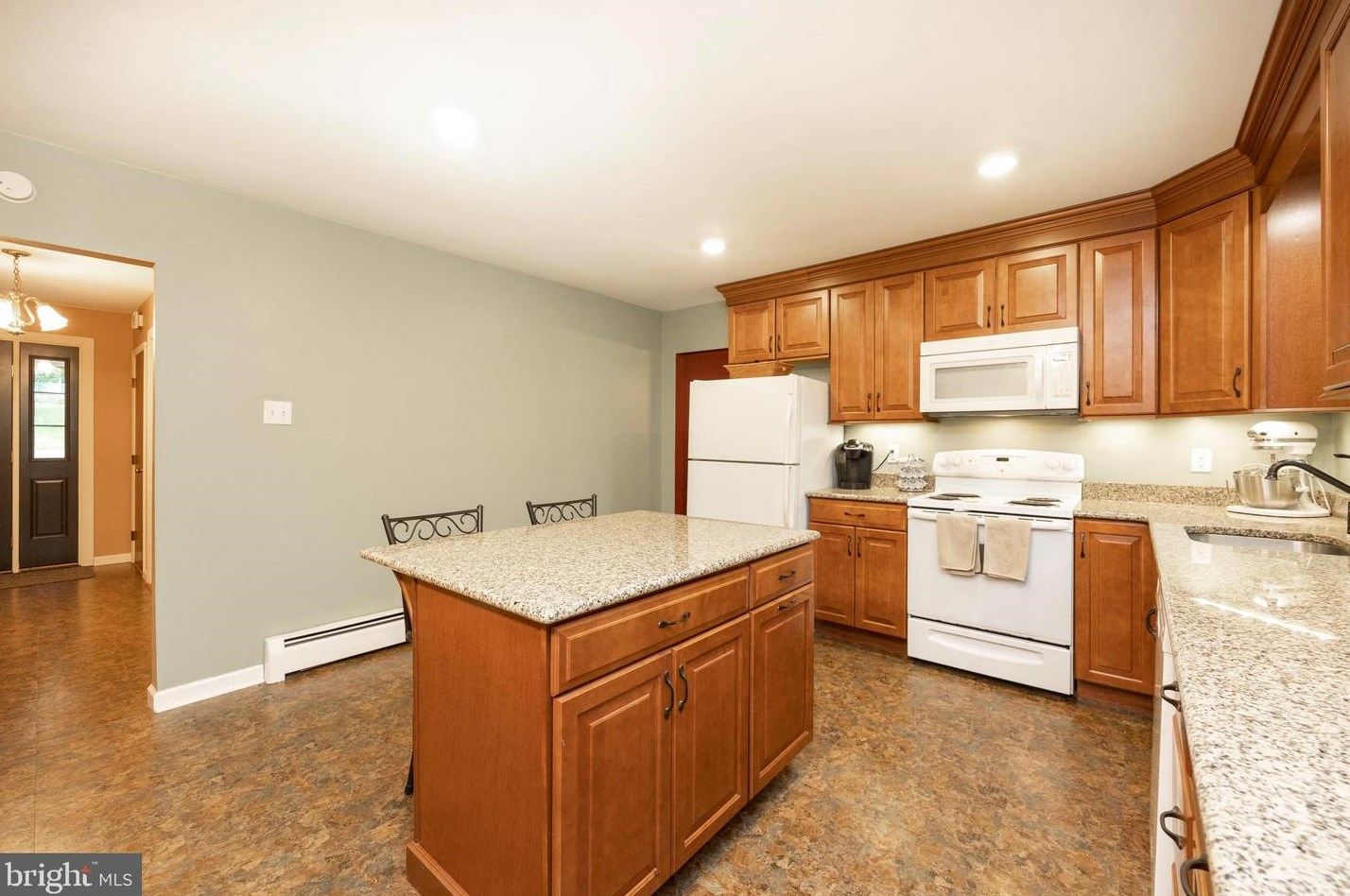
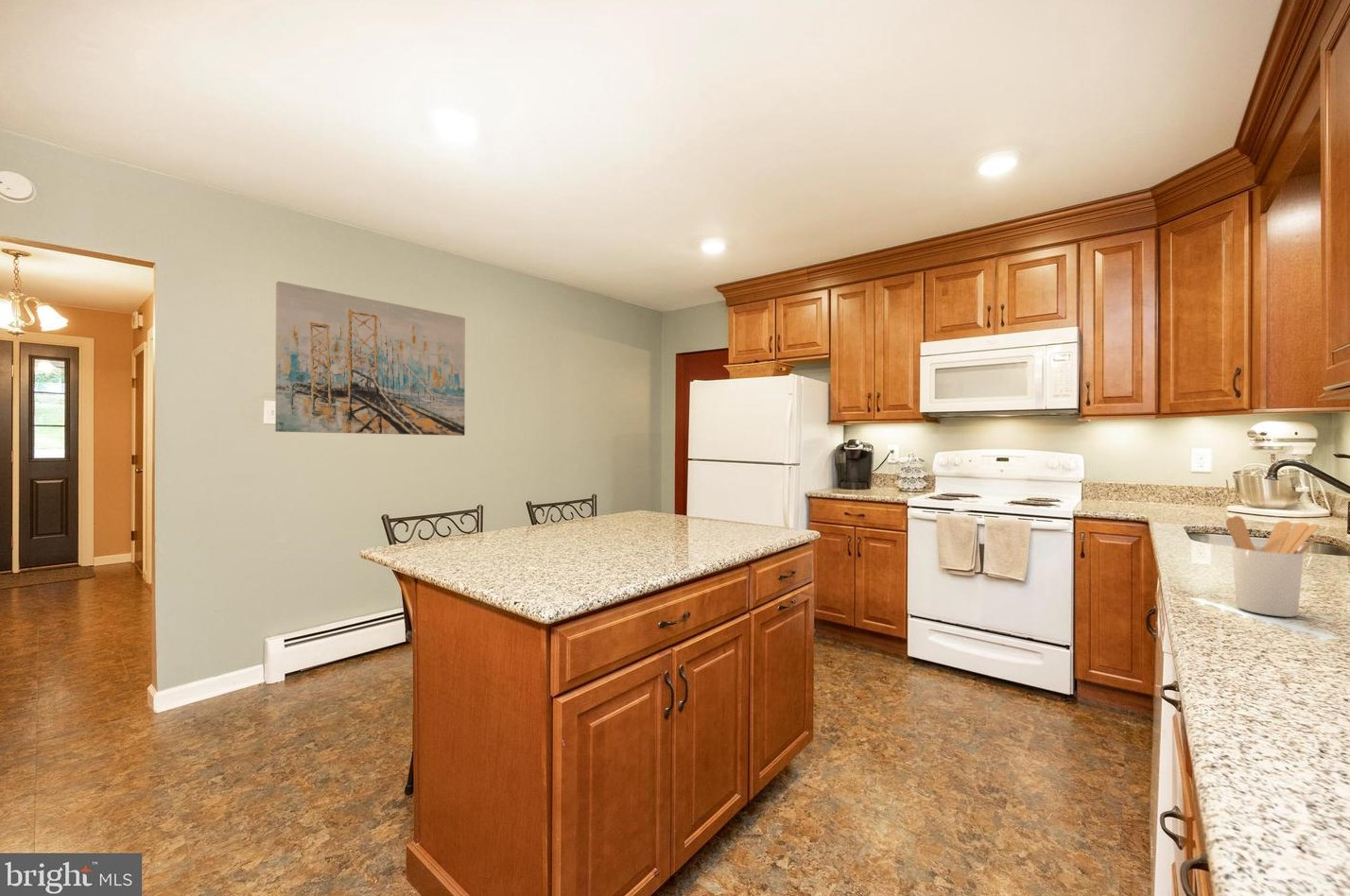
+ utensil holder (1275, 564)
+ wall art (381, 368)
